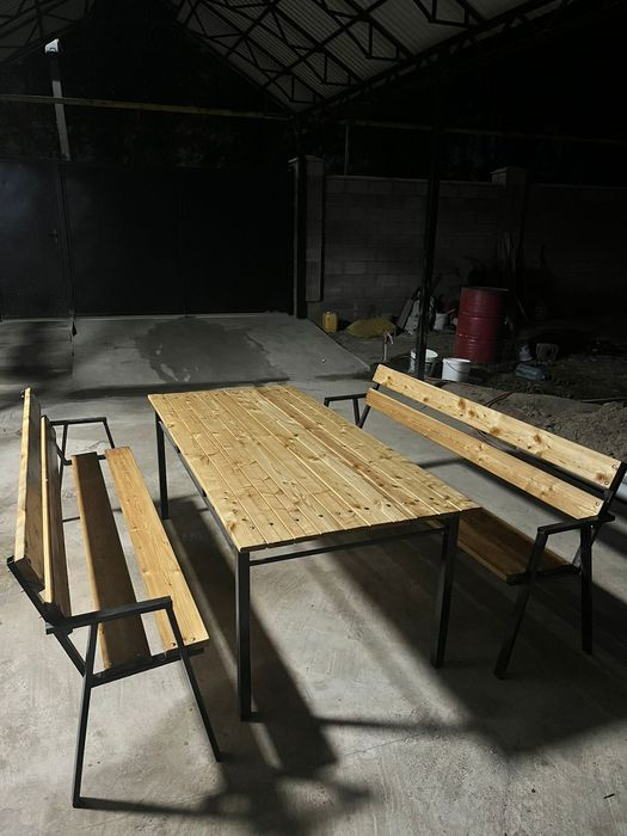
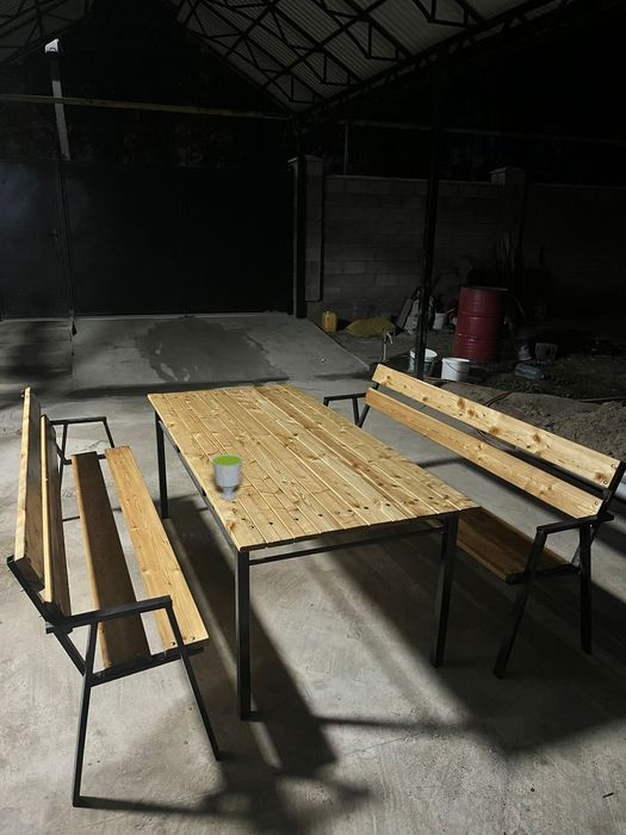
+ cup (228, 478)
